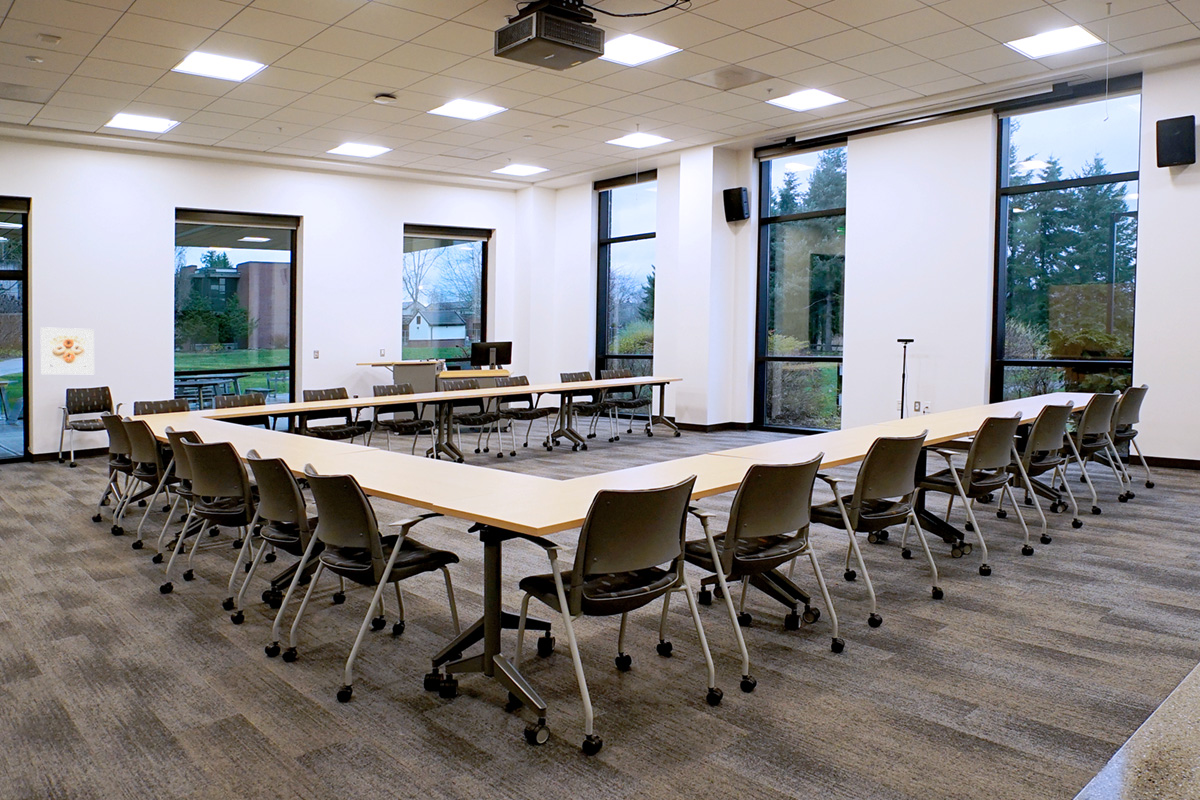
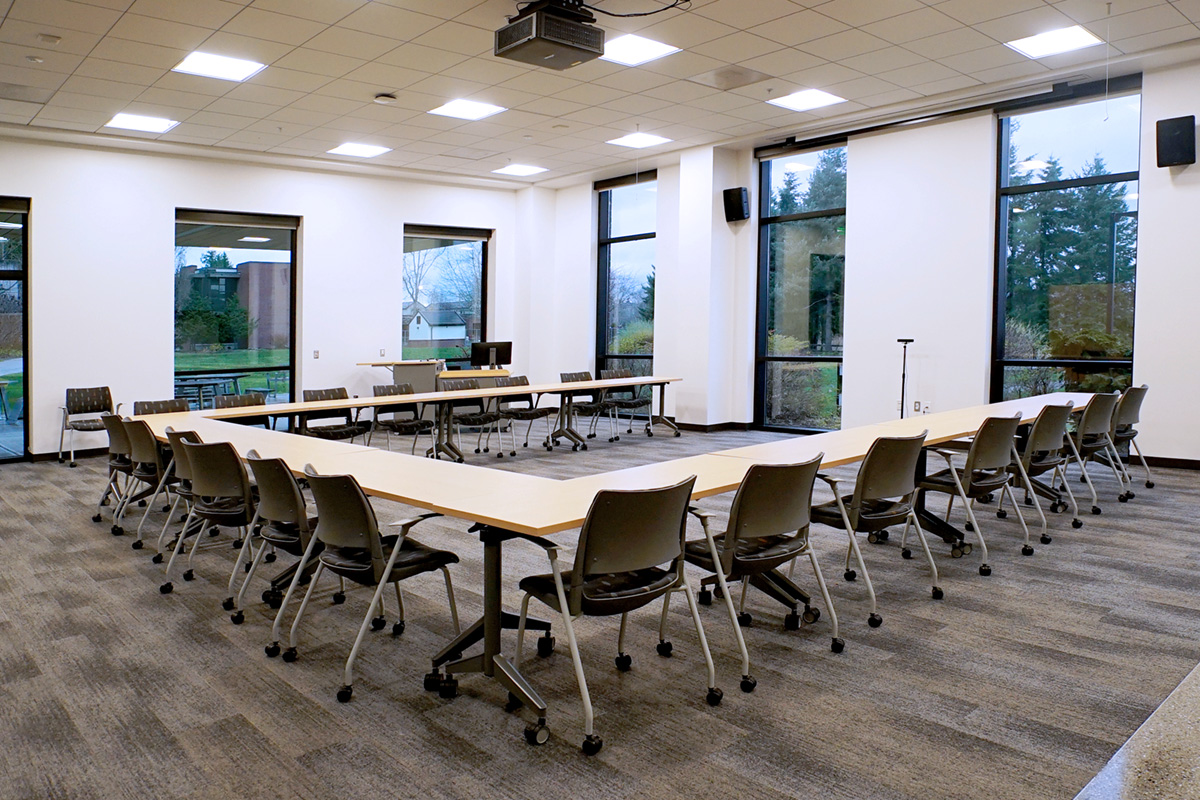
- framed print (67, 351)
